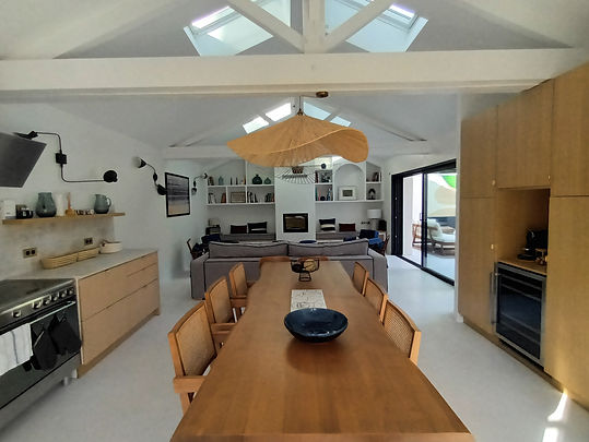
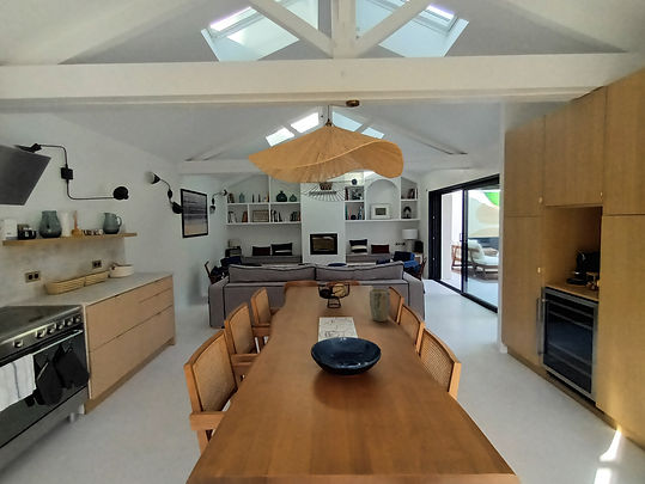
+ plant pot (379, 305)
